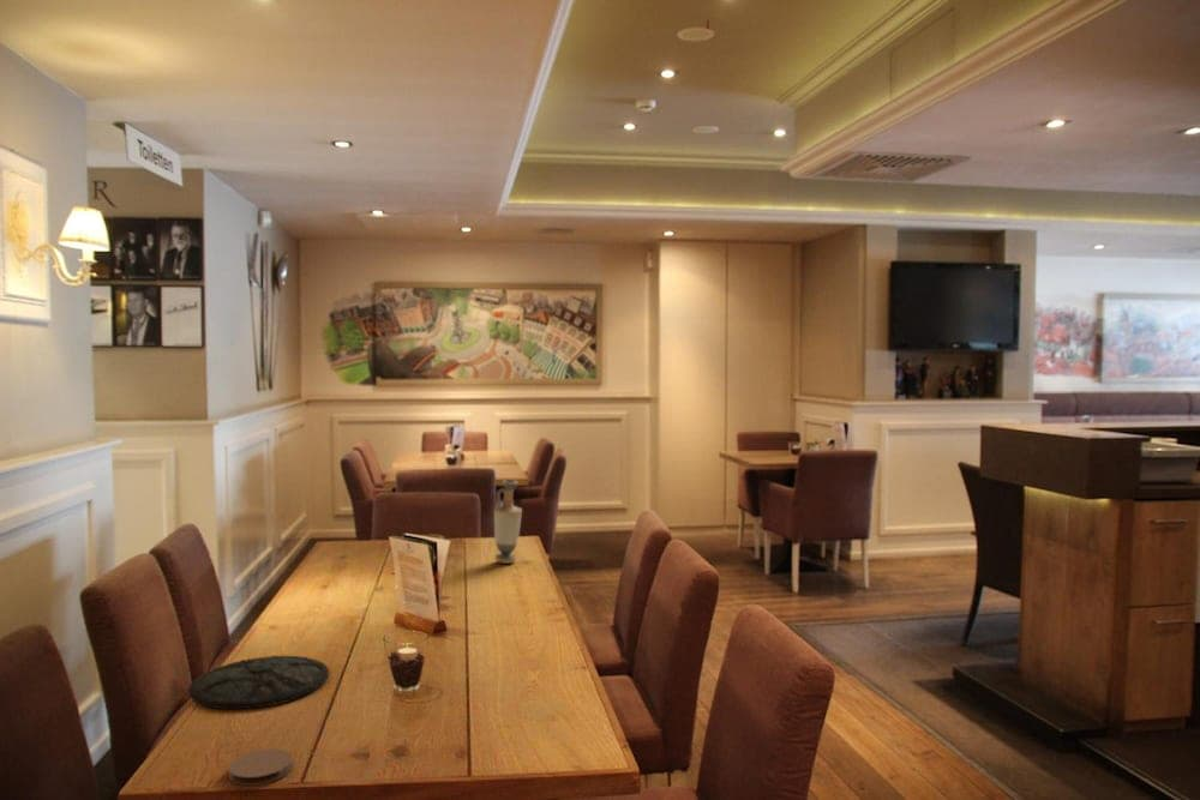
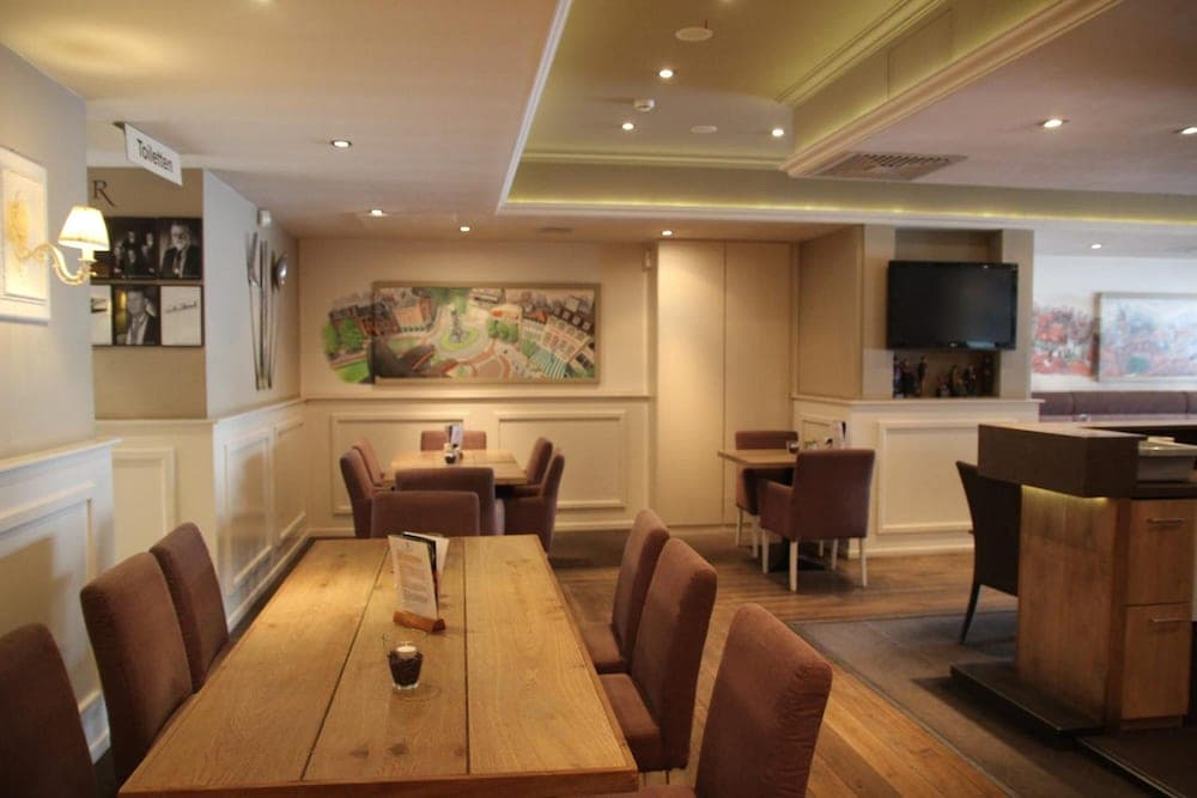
- vase (508, 521)
- coaster (260, 765)
- plate (260, 673)
